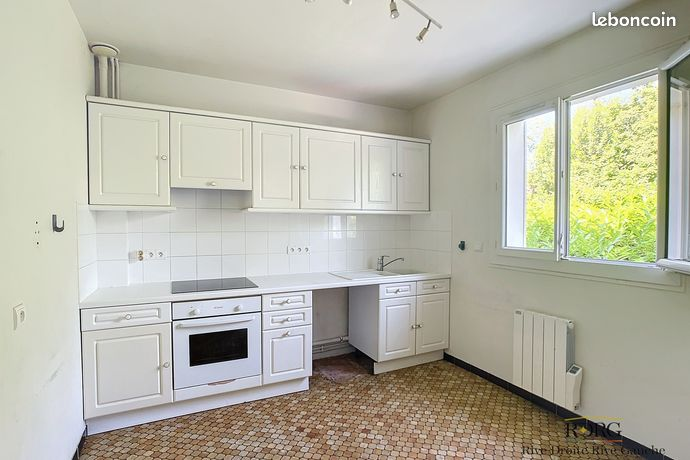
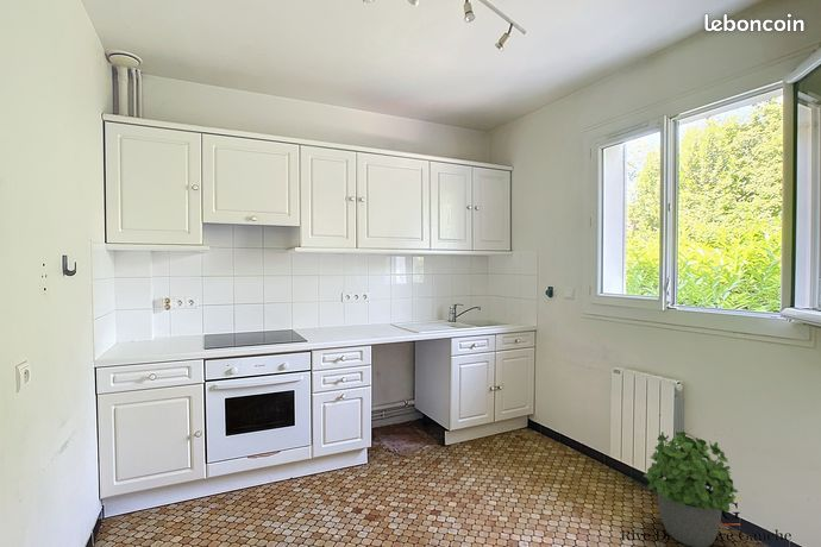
+ potted plant (688, 485)
